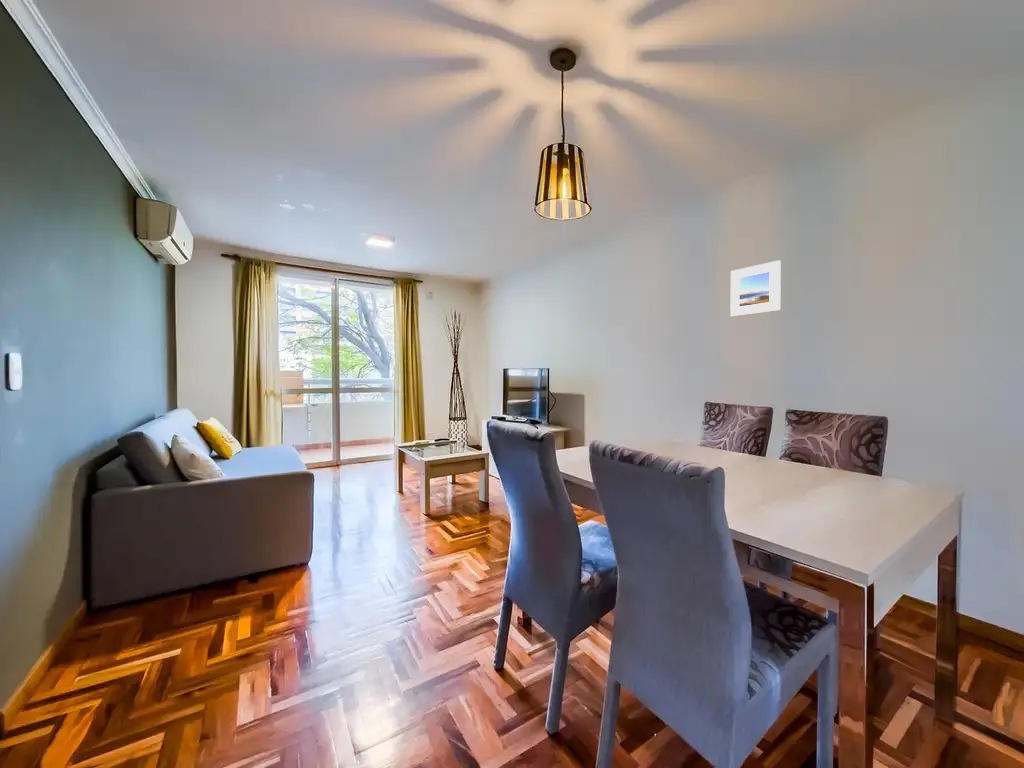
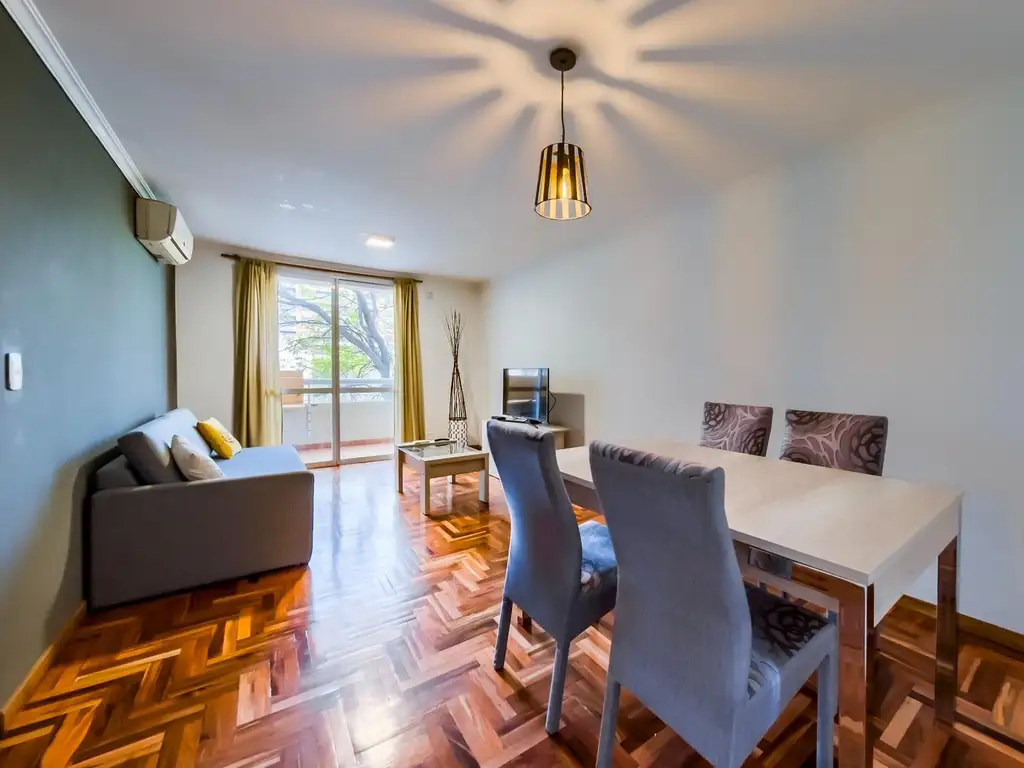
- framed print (754, 289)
